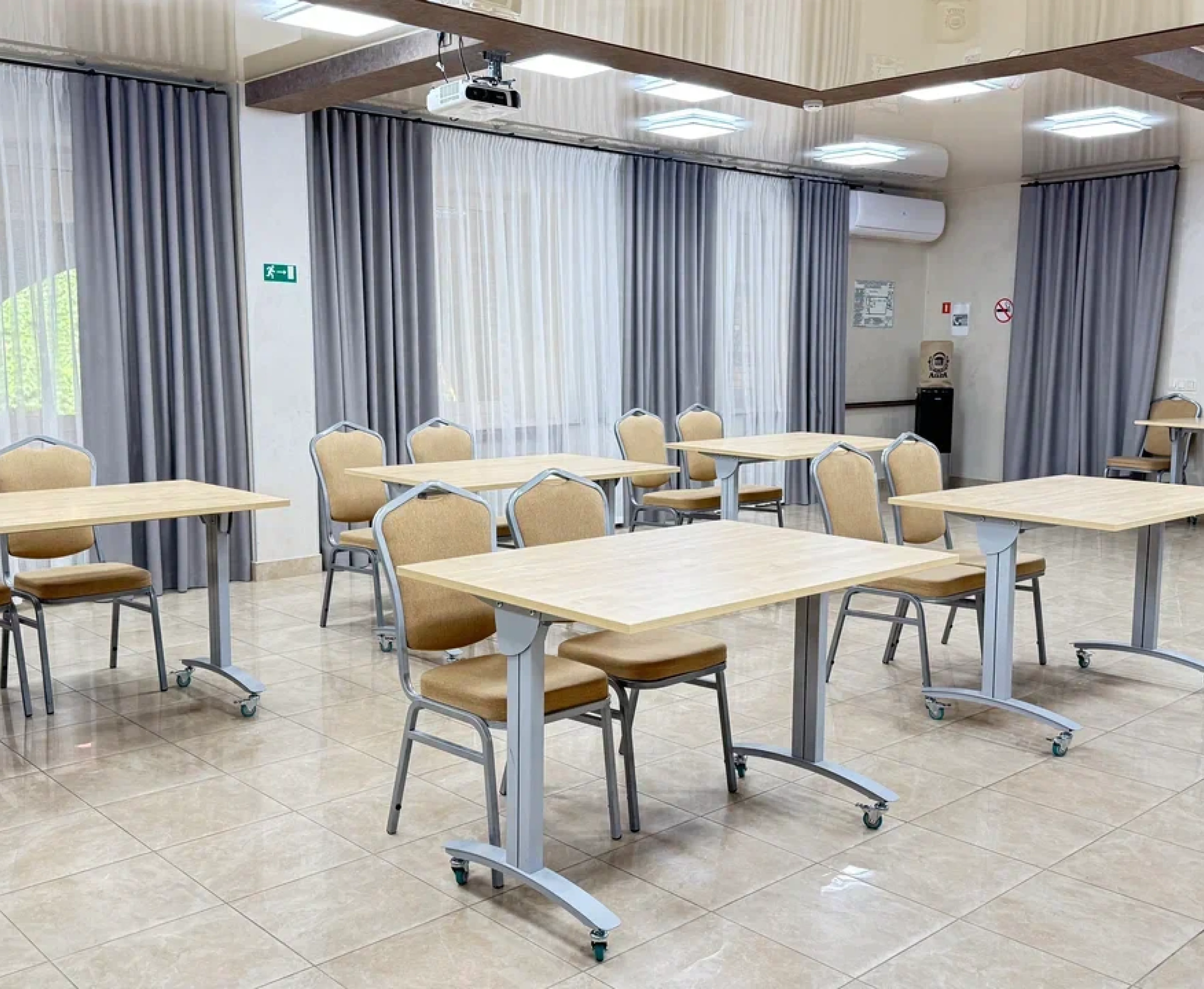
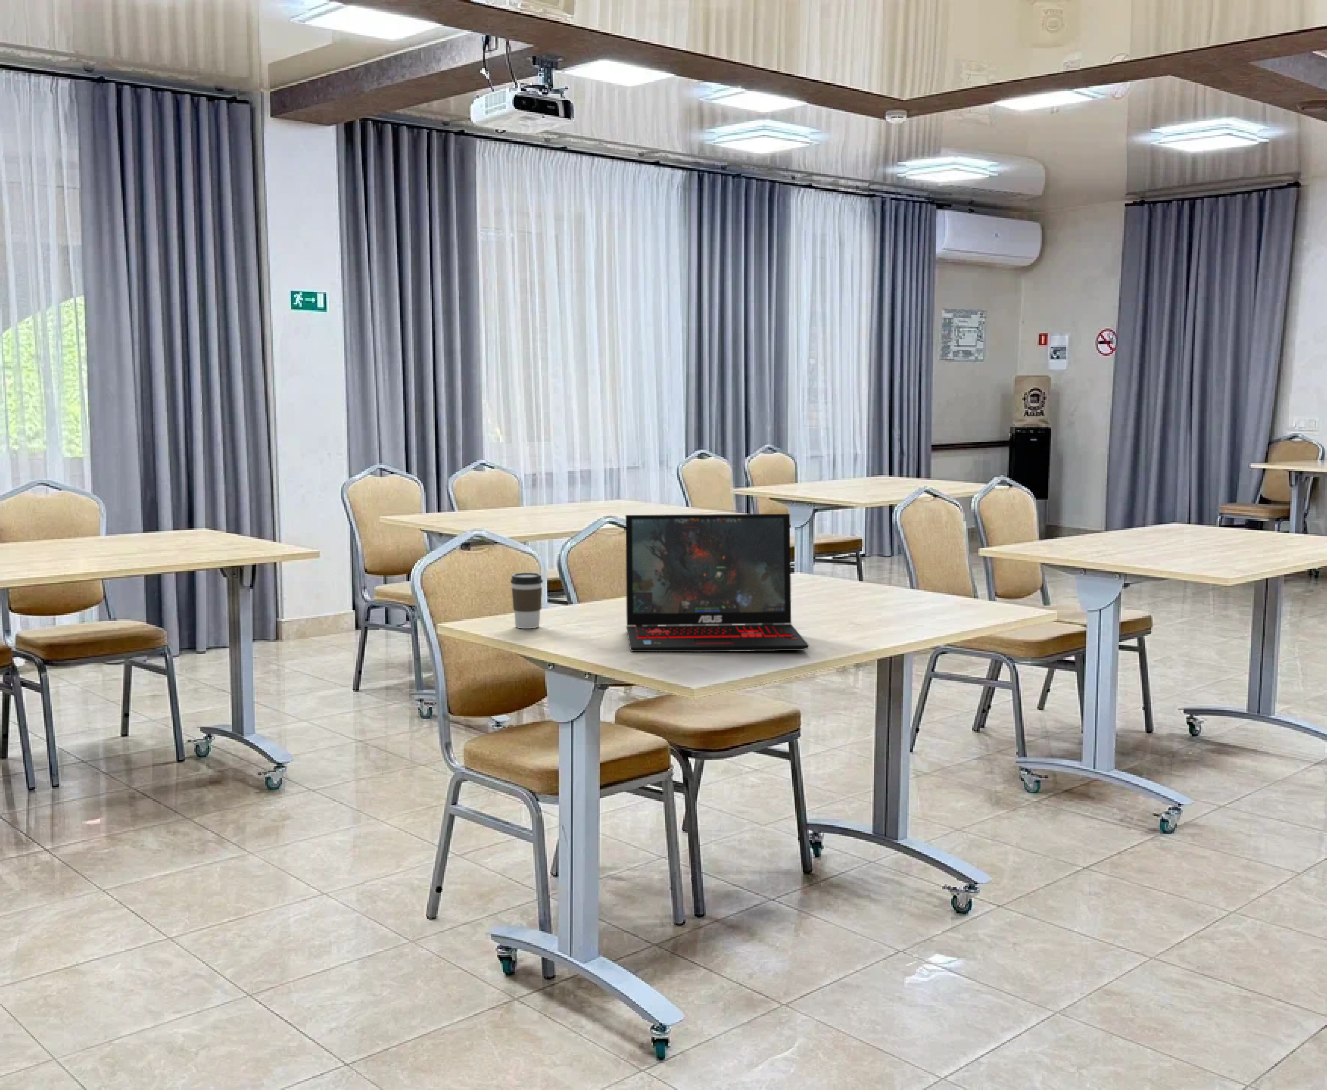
+ laptop (713, 581)
+ coffee cup (527, 601)
